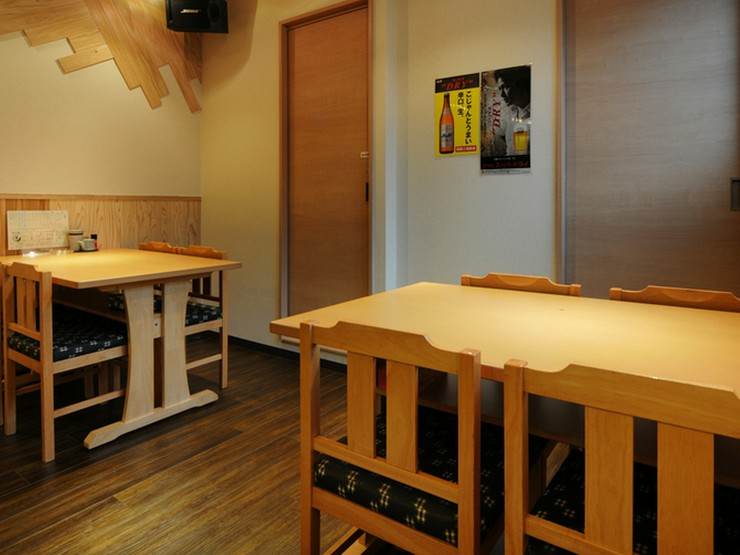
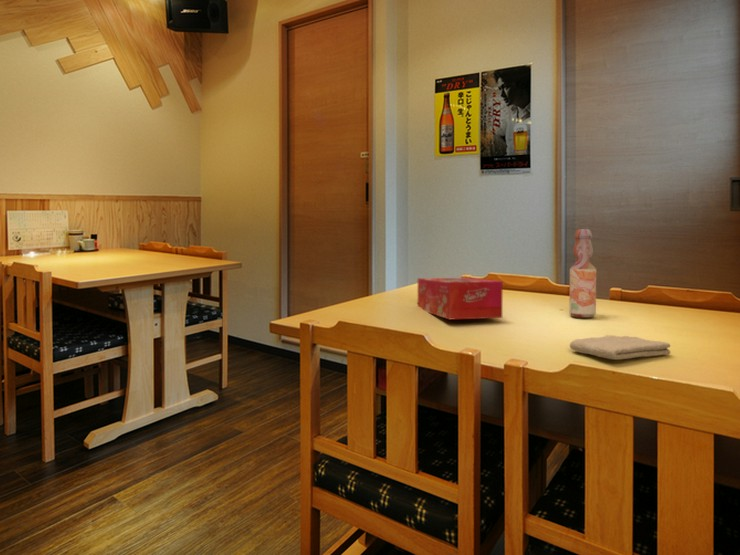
+ washcloth (620, 346)
+ tissue box (456, 296)
+ bottle (582, 273)
